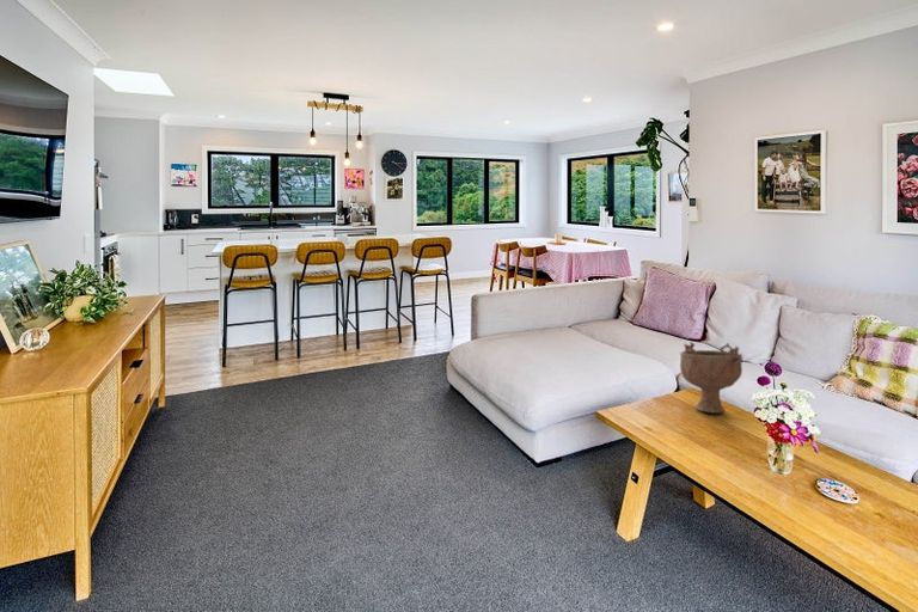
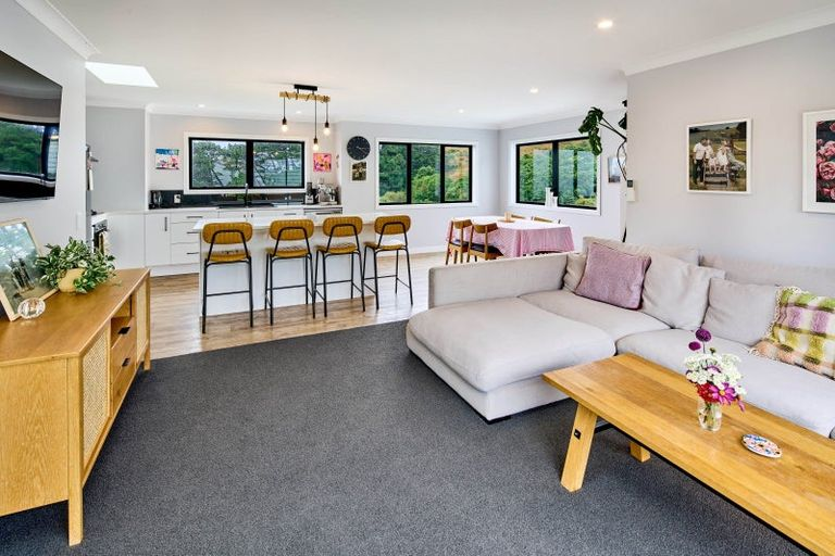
- decorative bowl (710, 377)
